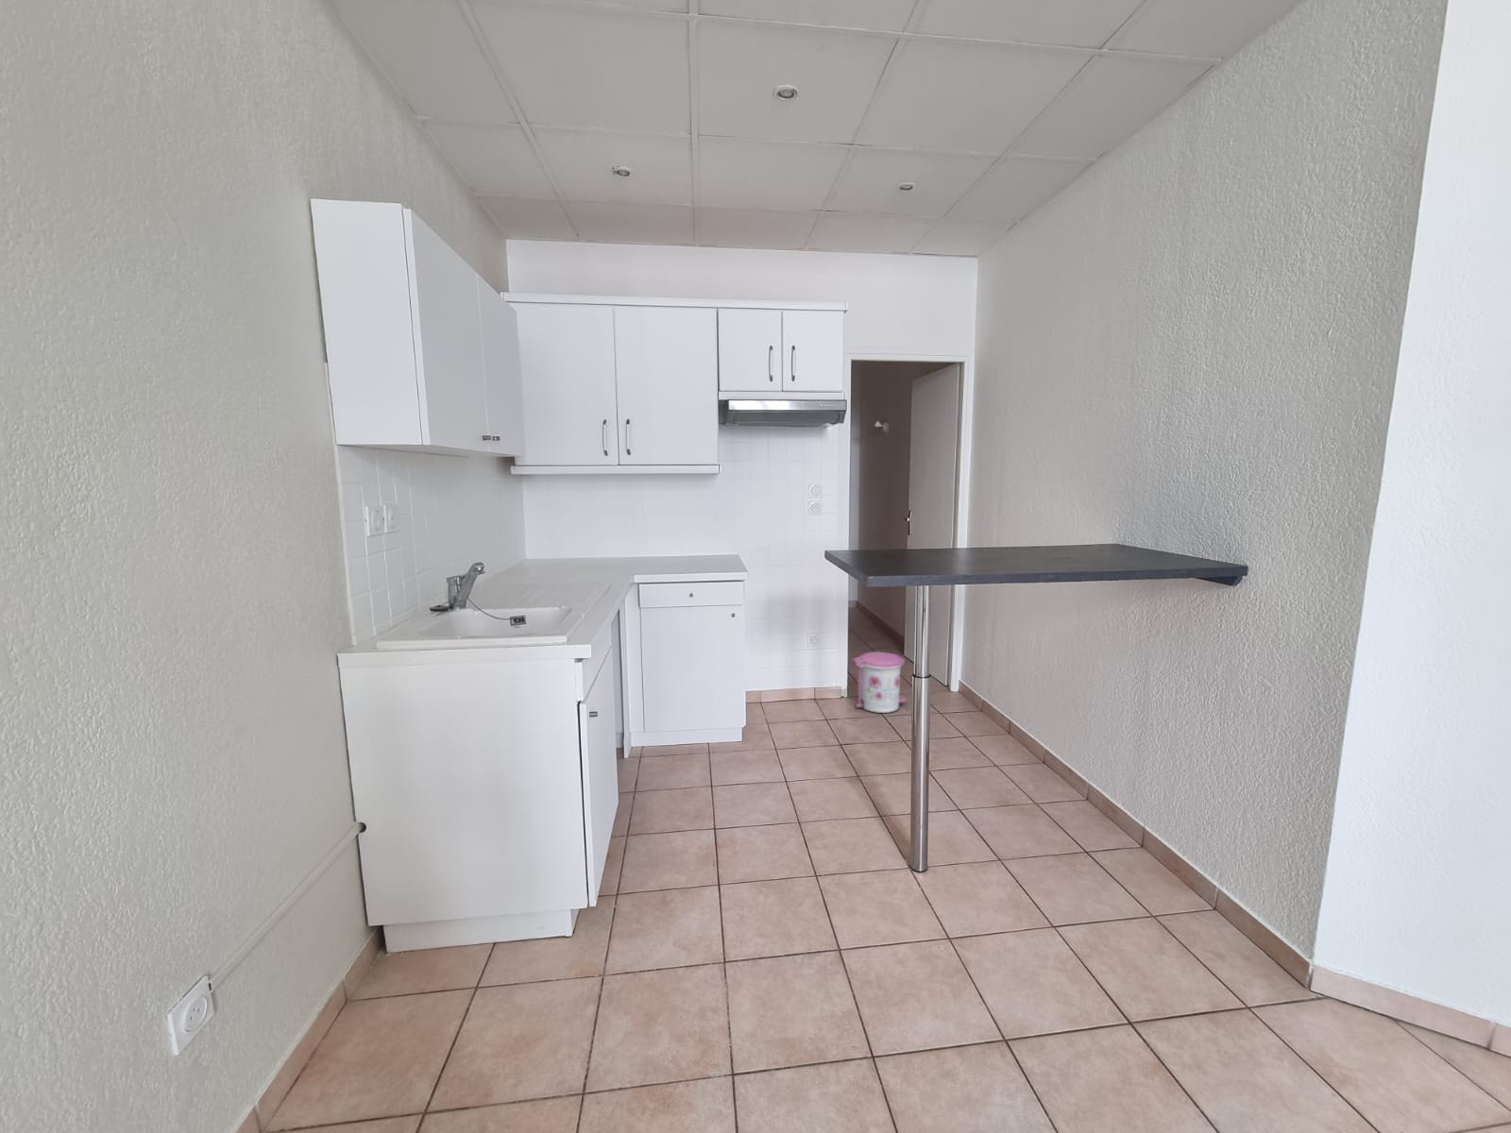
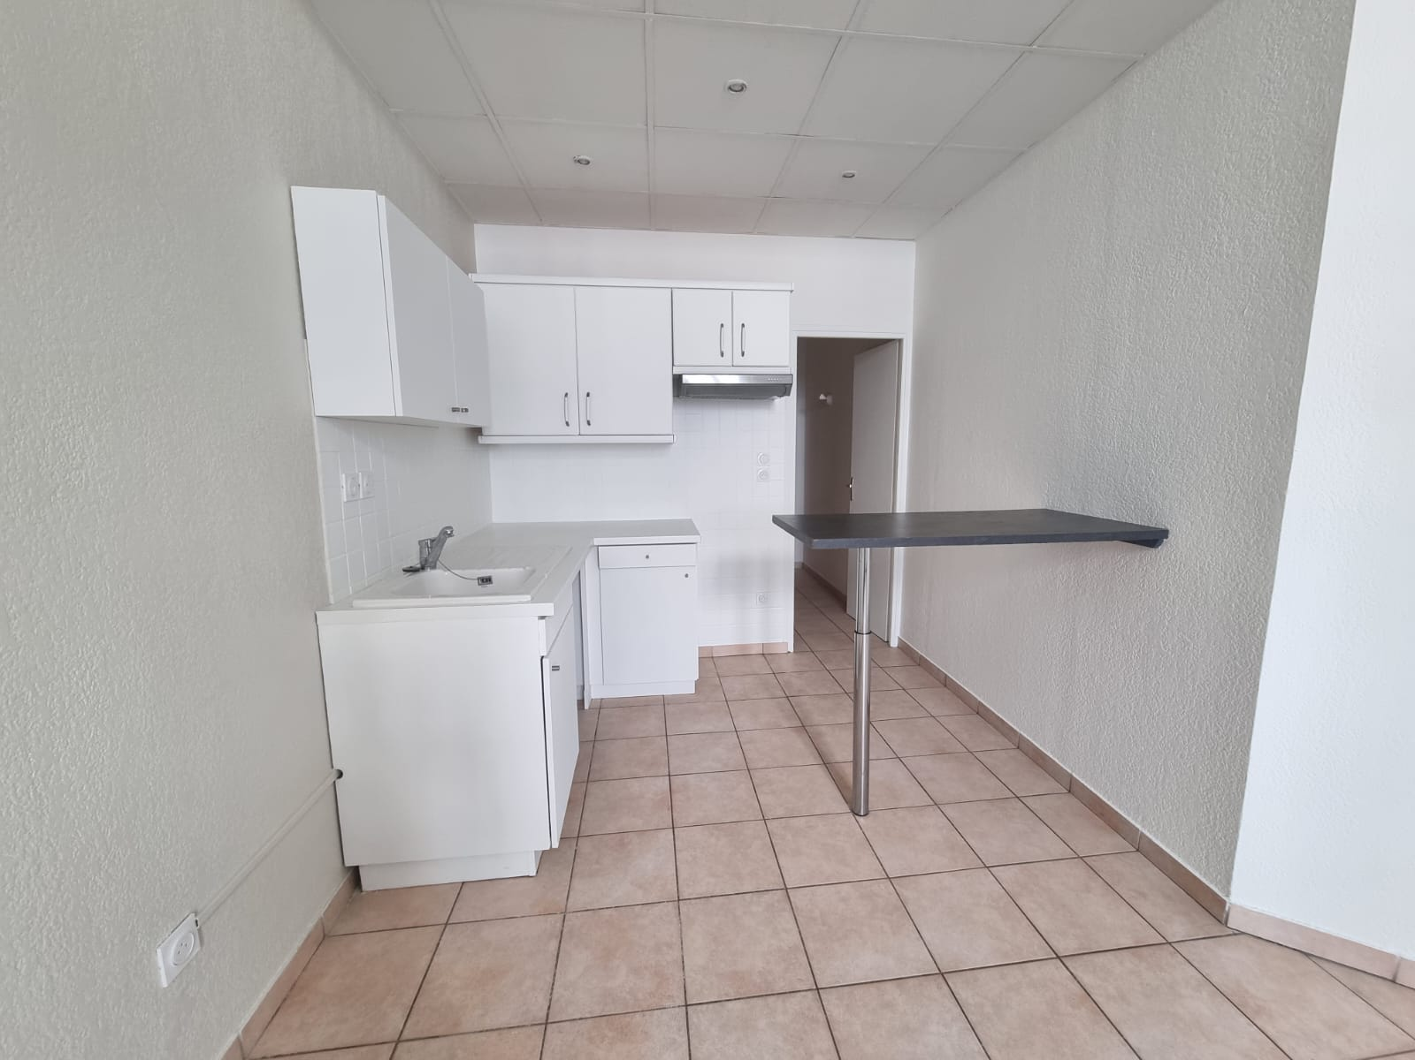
- trash can (879, 681)
